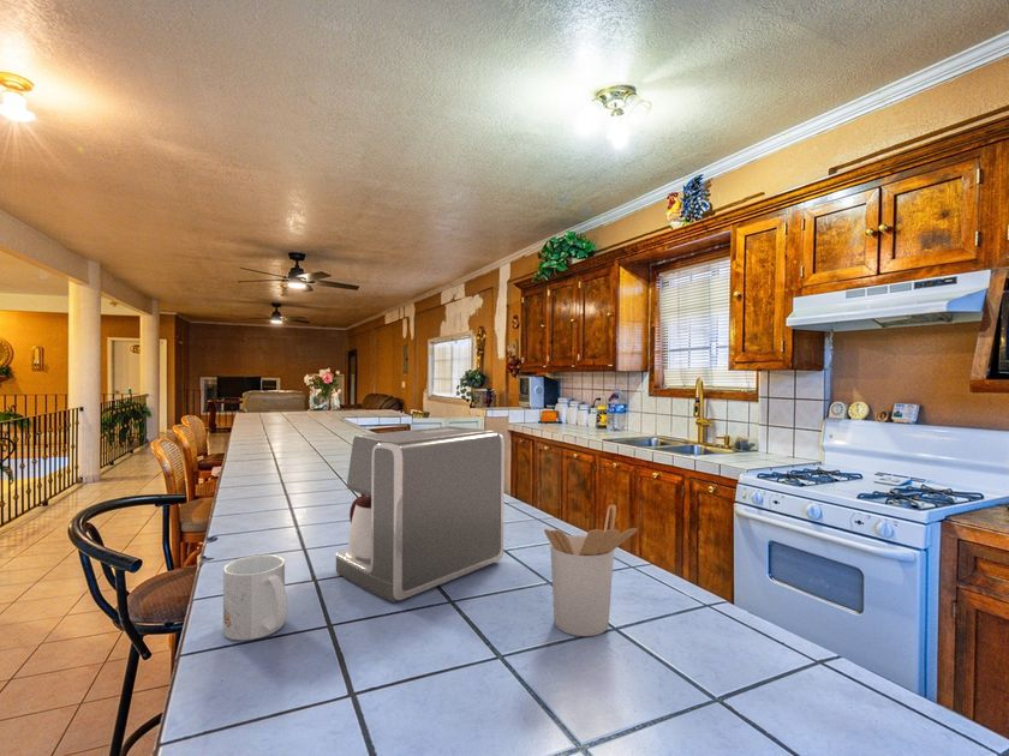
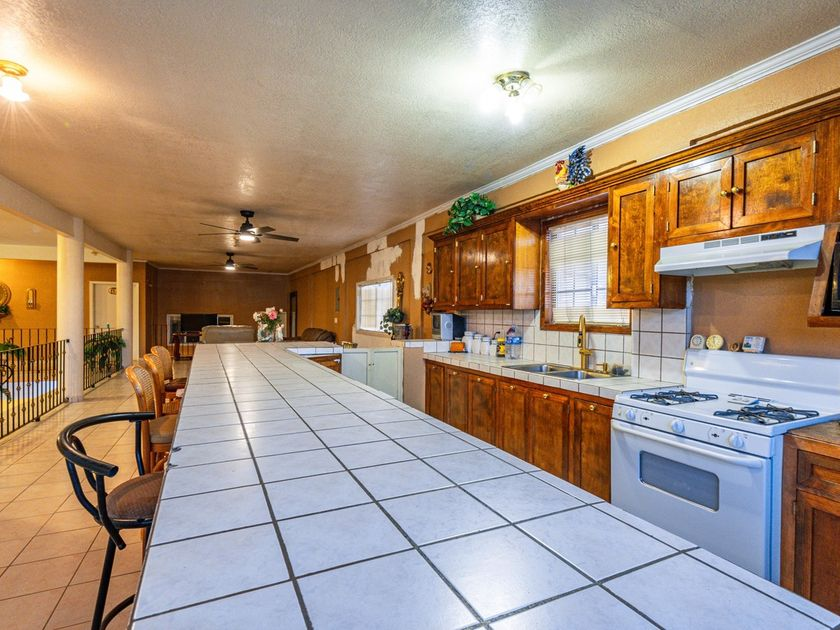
- mug (261, 598)
- utensil holder (591, 570)
- coffee maker (422, 500)
